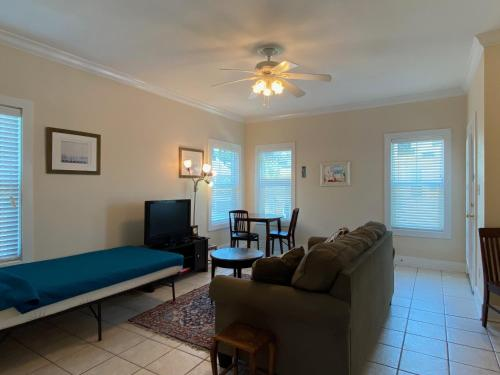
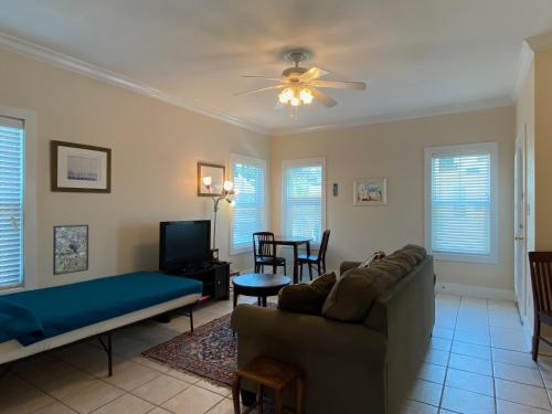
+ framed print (71, 248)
